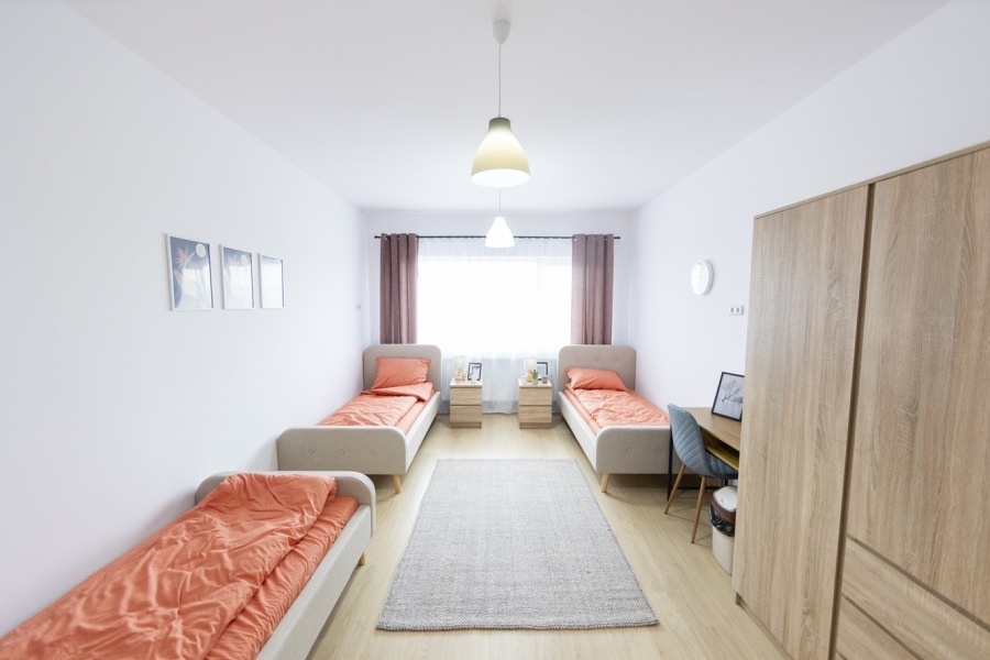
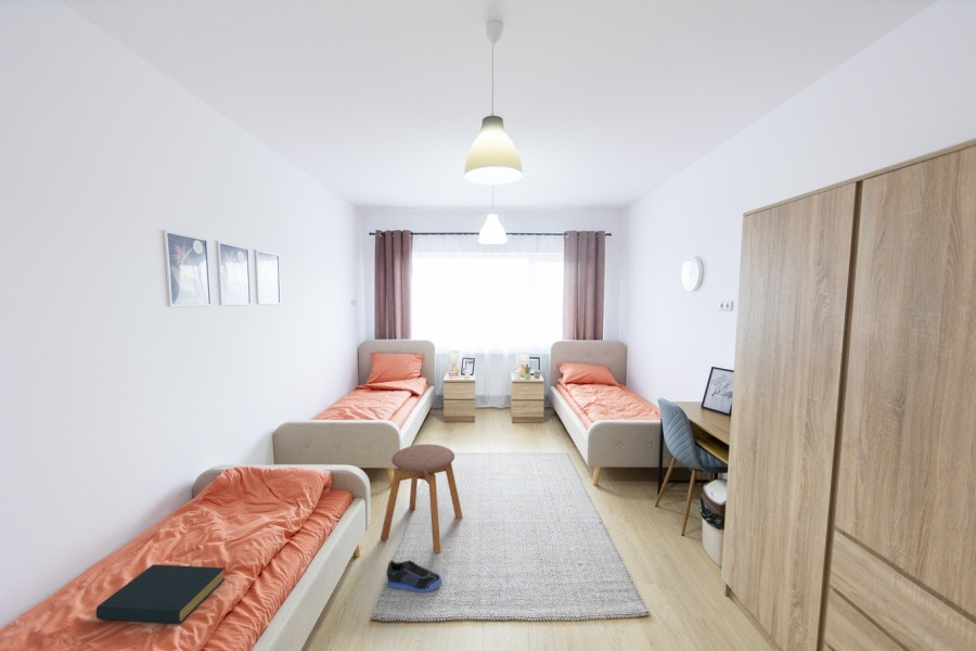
+ stool (429, 490)
+ hardback book (165, 591)
+ sneaker (413, 574)
